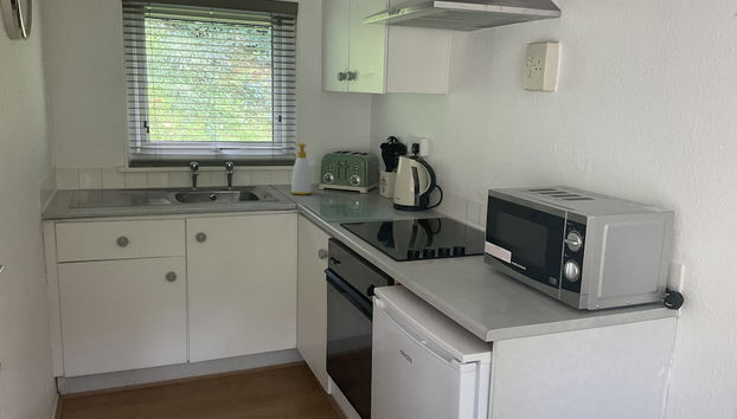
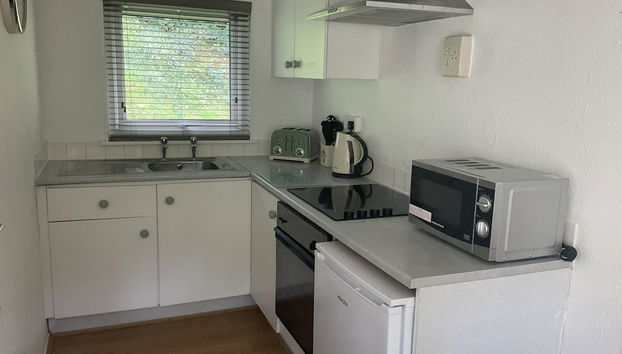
- soap bottle (301, 168)
